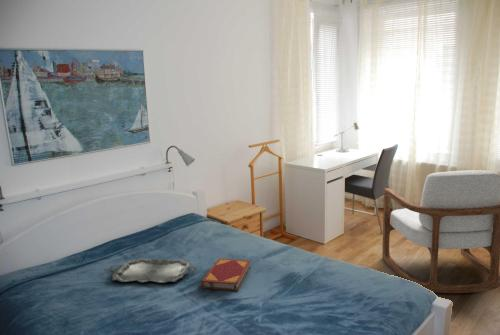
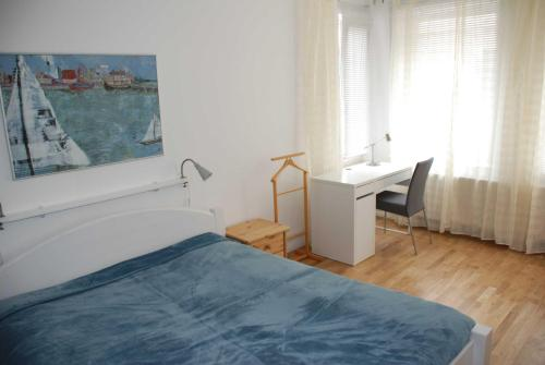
- hardback book (227, 273)
- armchair (443, 218)
- serving tray (152, 270)
